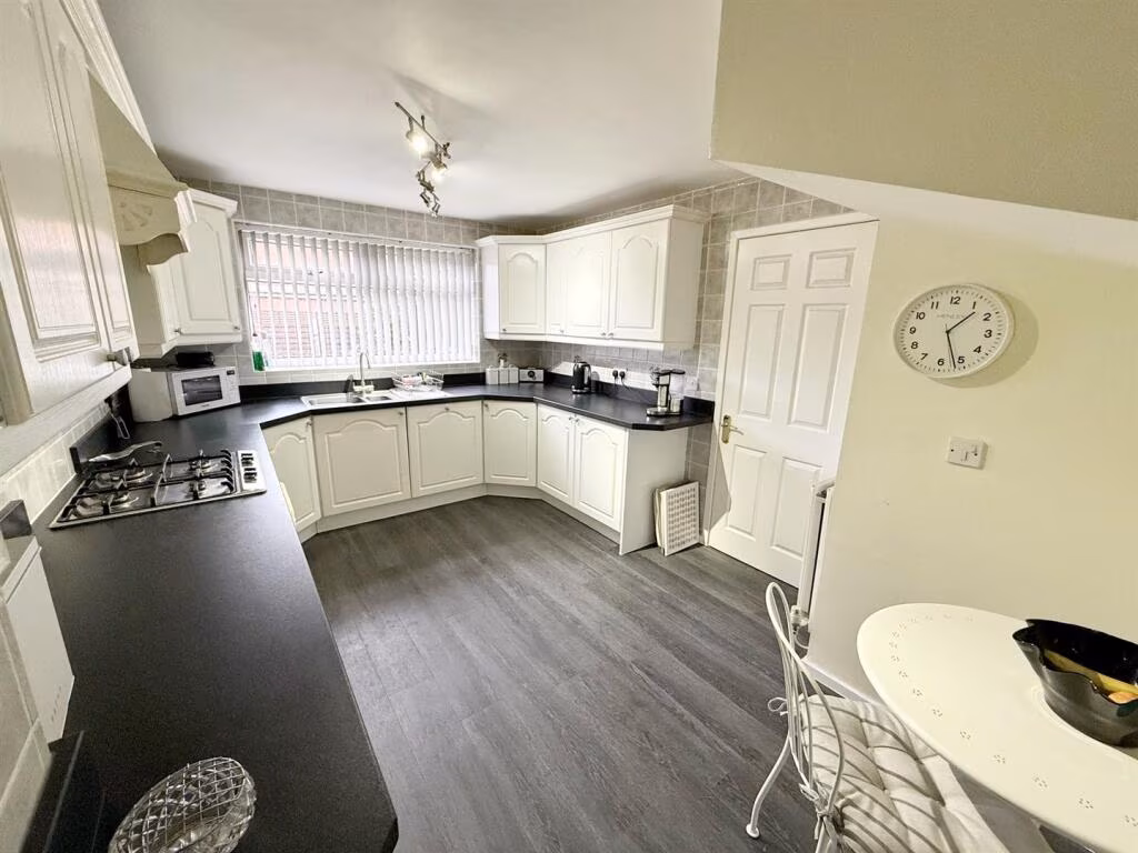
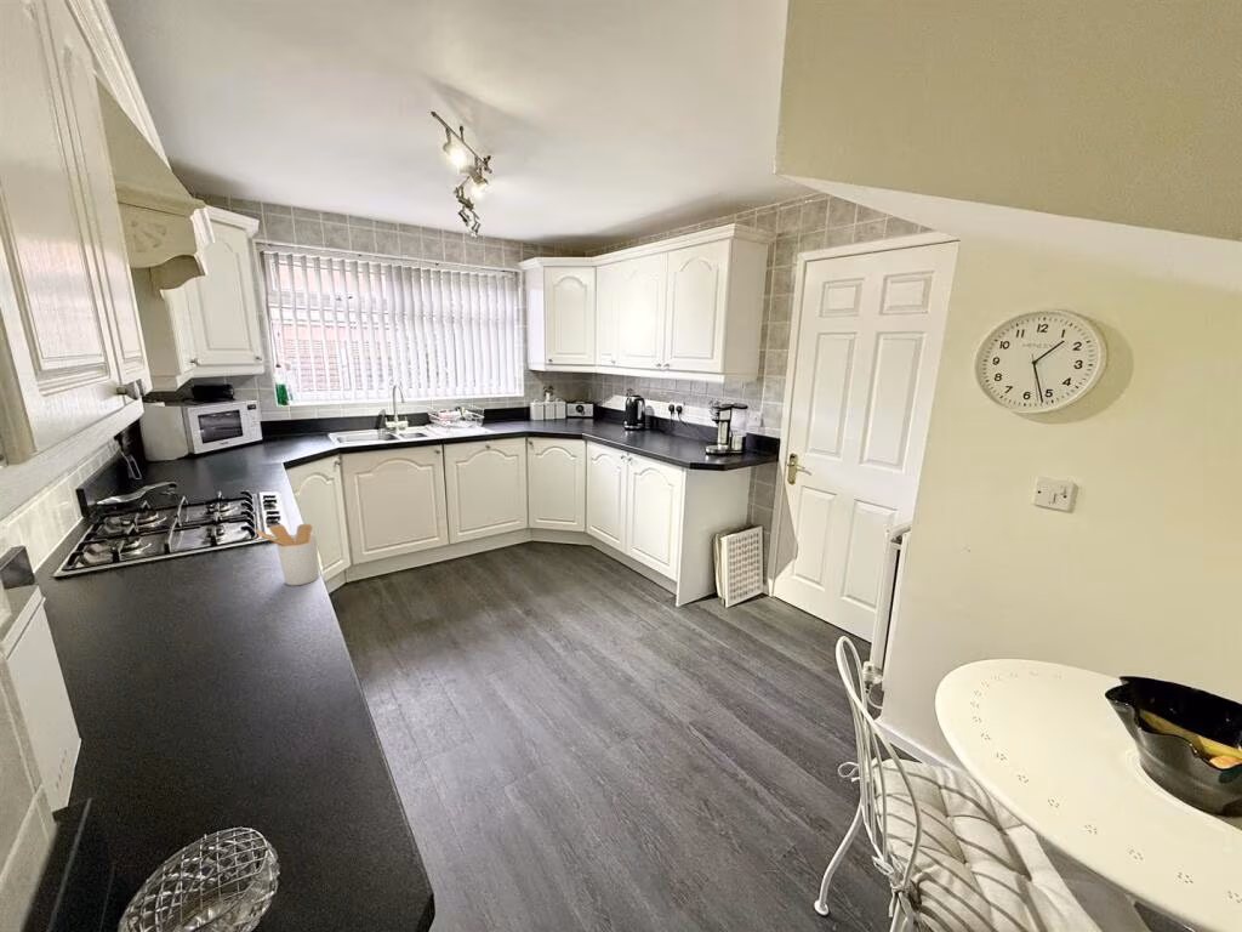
+ utensil holder (289, 552)
